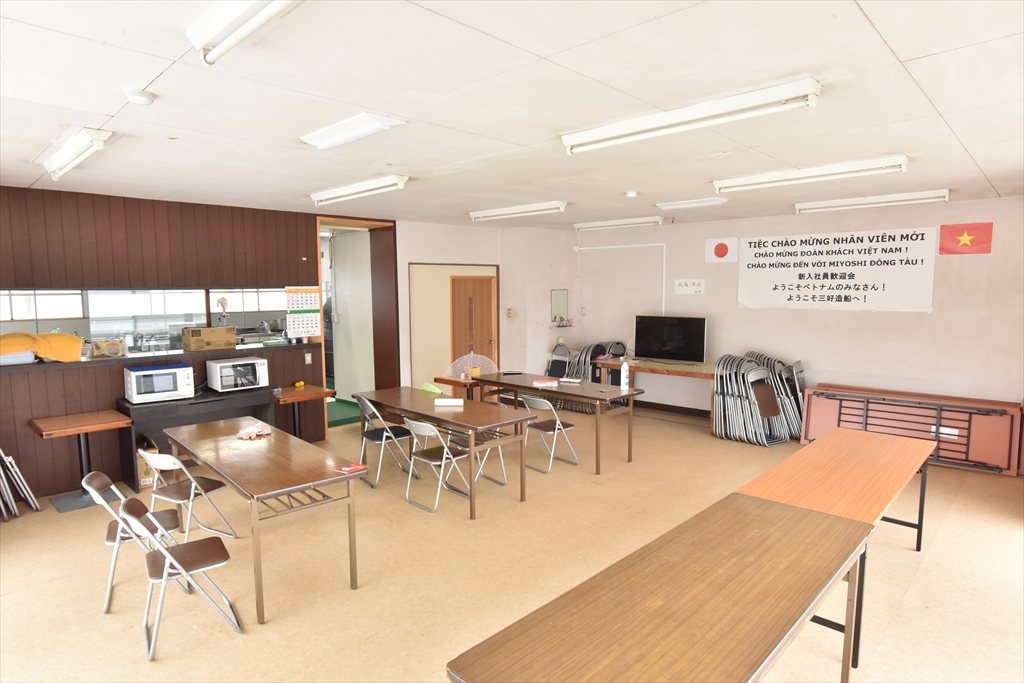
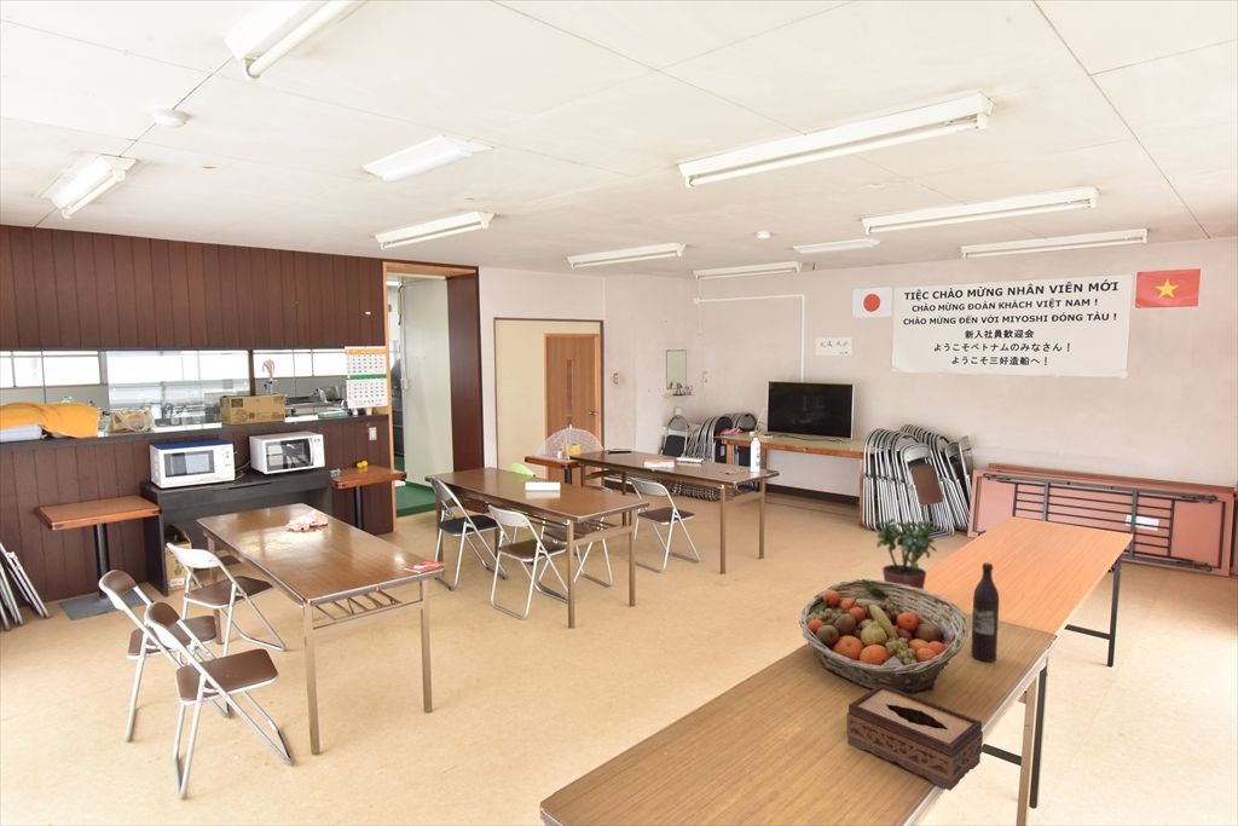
+ wine bottle (985, 611)
+ tissue box (913, 733)
+ potted plant (903, 561)
+ fruit basket (879, 633)
